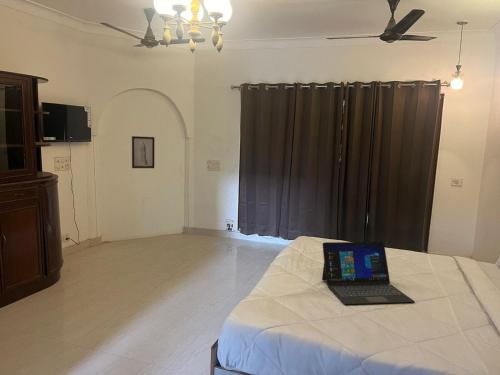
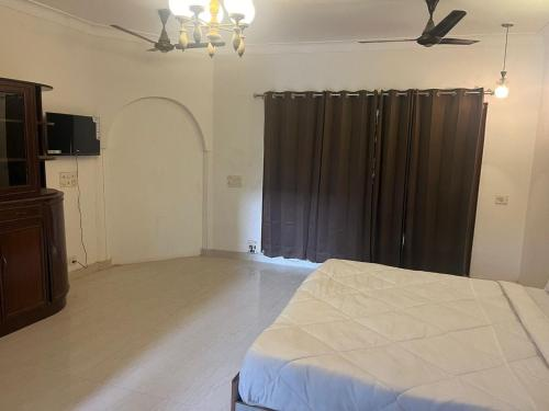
- wall art (143, 152)
- laptop (365, 270)
